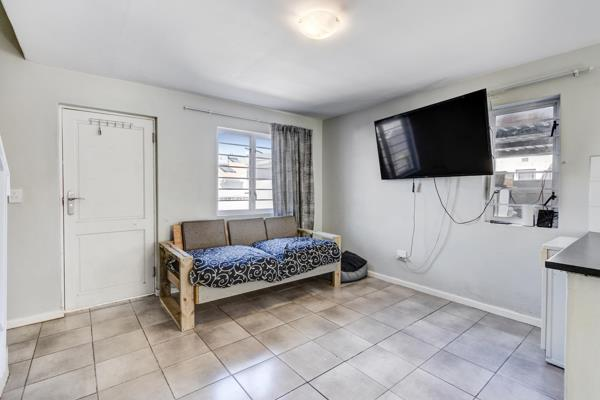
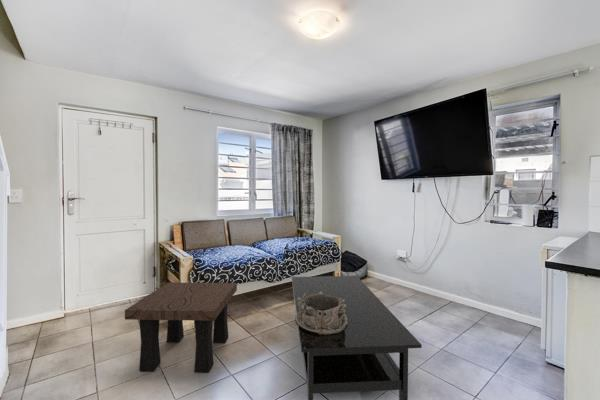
+ coffee table (339, 332)
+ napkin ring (321, 309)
+ side table (188, 319)
